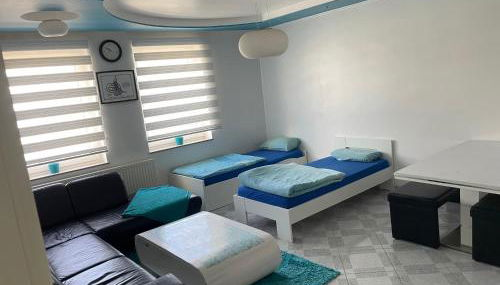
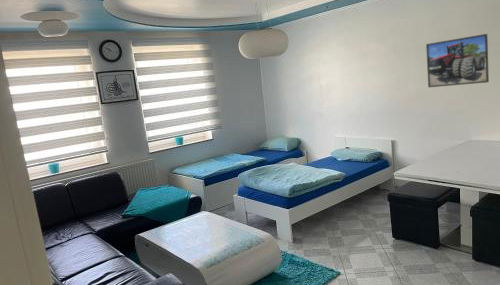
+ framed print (456, 62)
